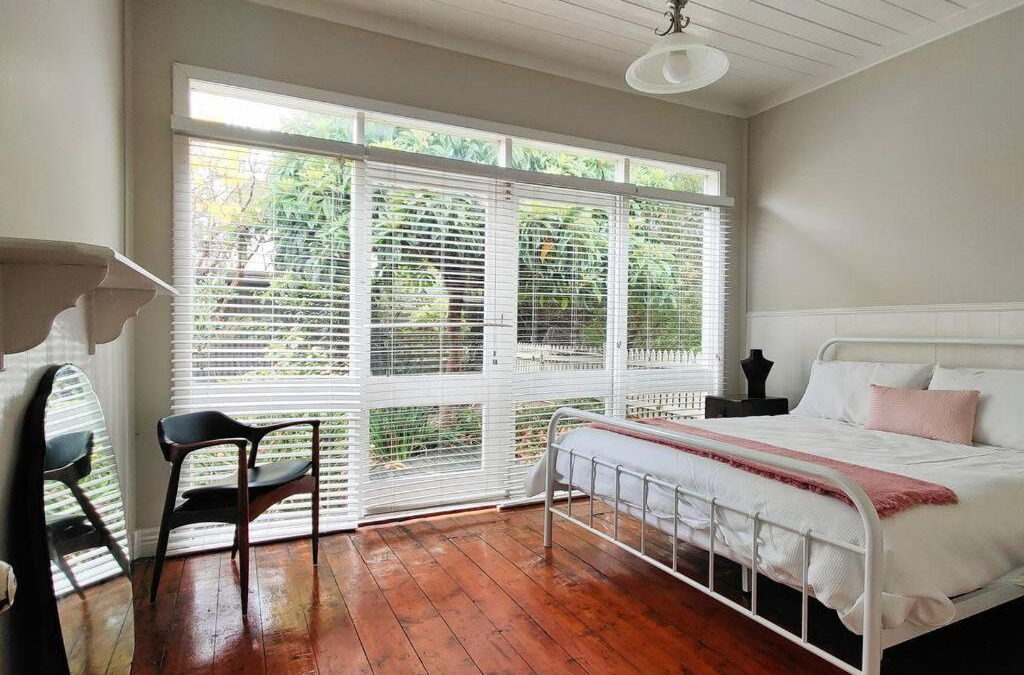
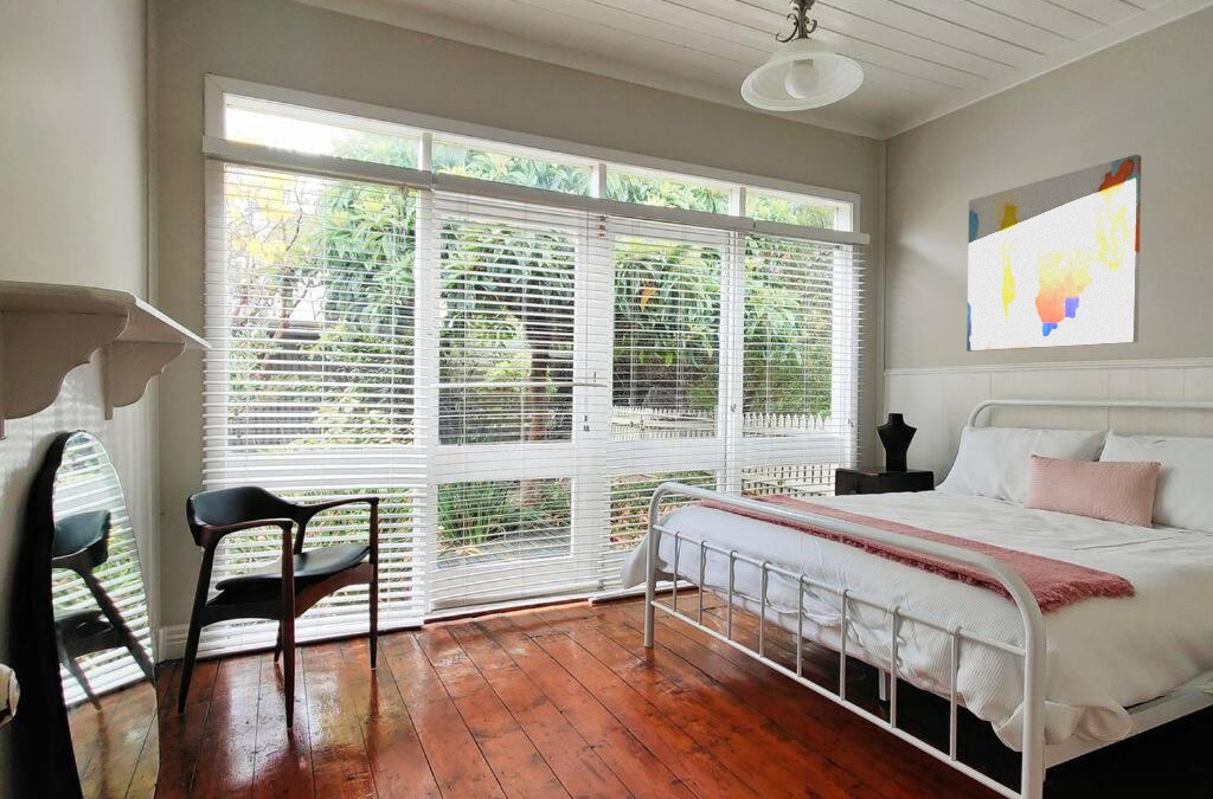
+ wall art (1044, 263)
